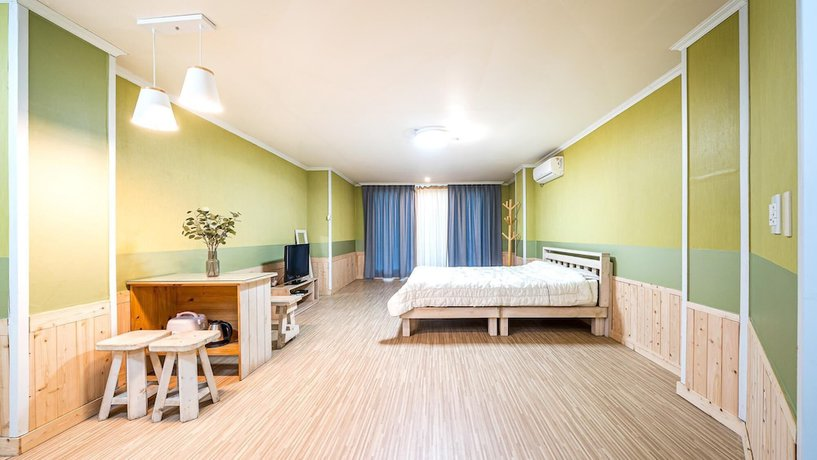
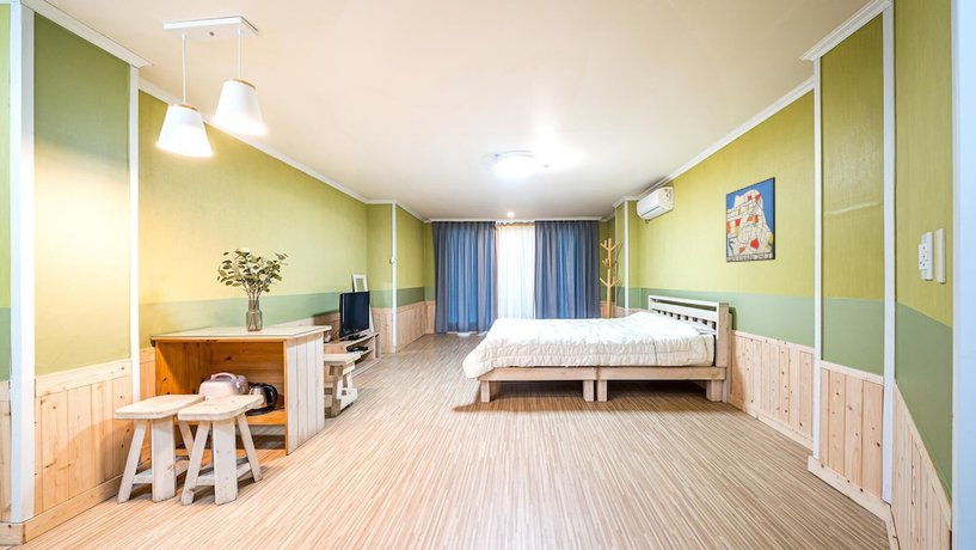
+ wall art (748, 224)
